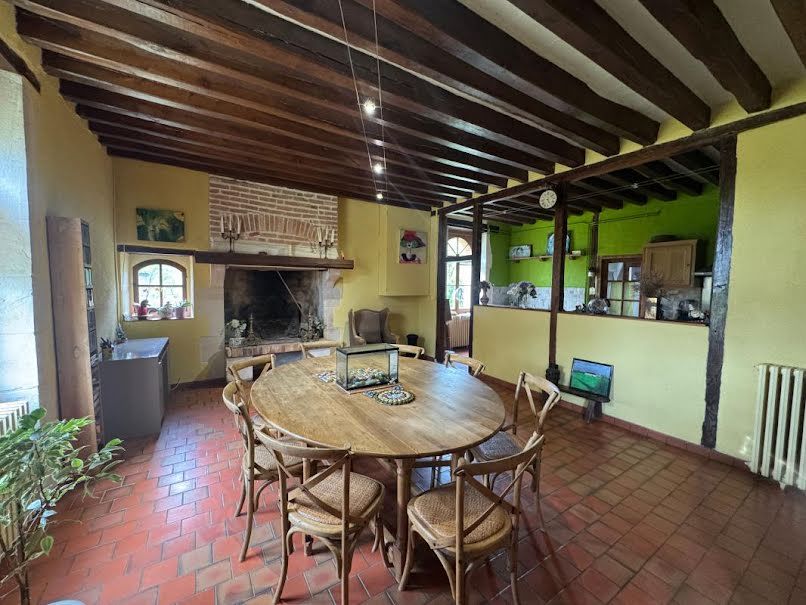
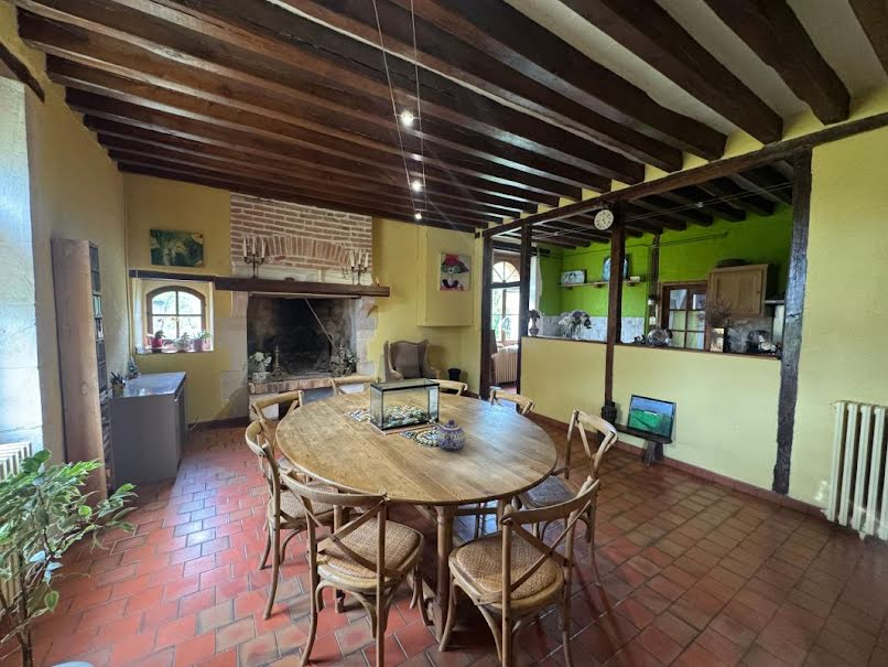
+ teapot (451, 433)
